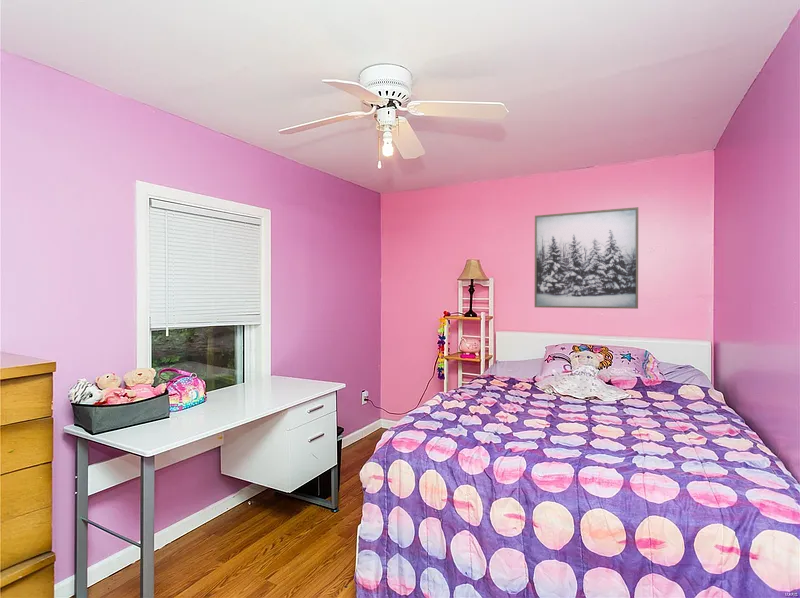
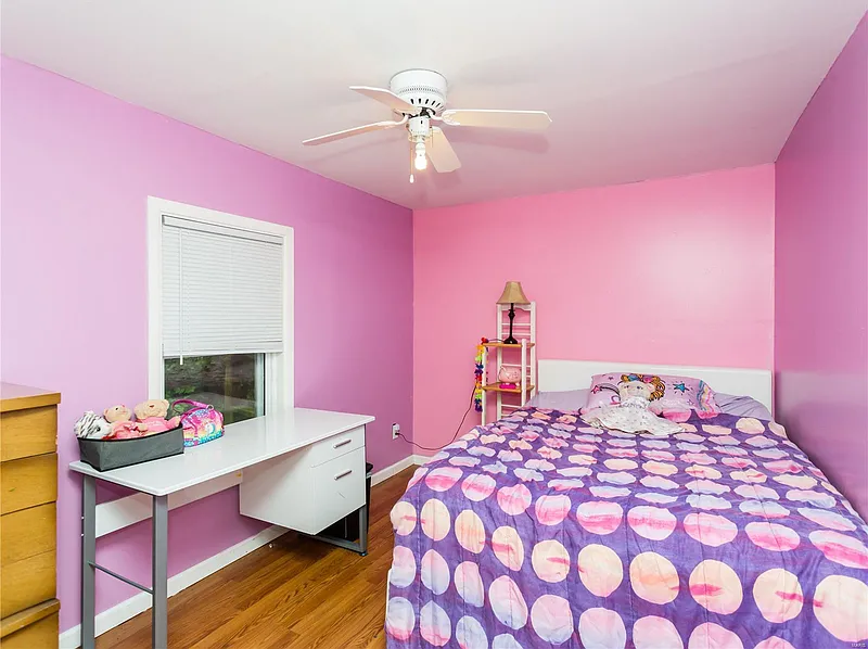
- wall art (584, 260)
